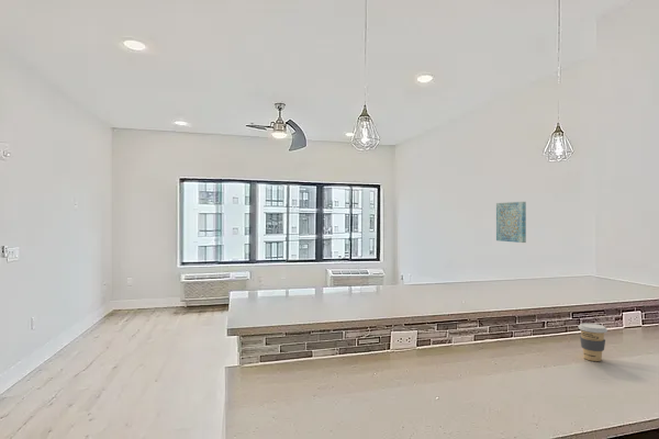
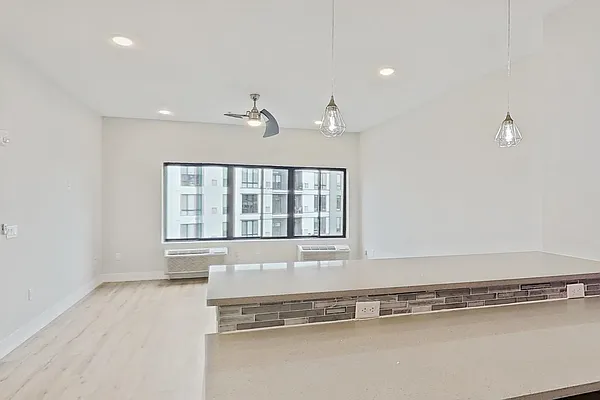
- wall art (510, 222)
- coffee cup (592, 341)
